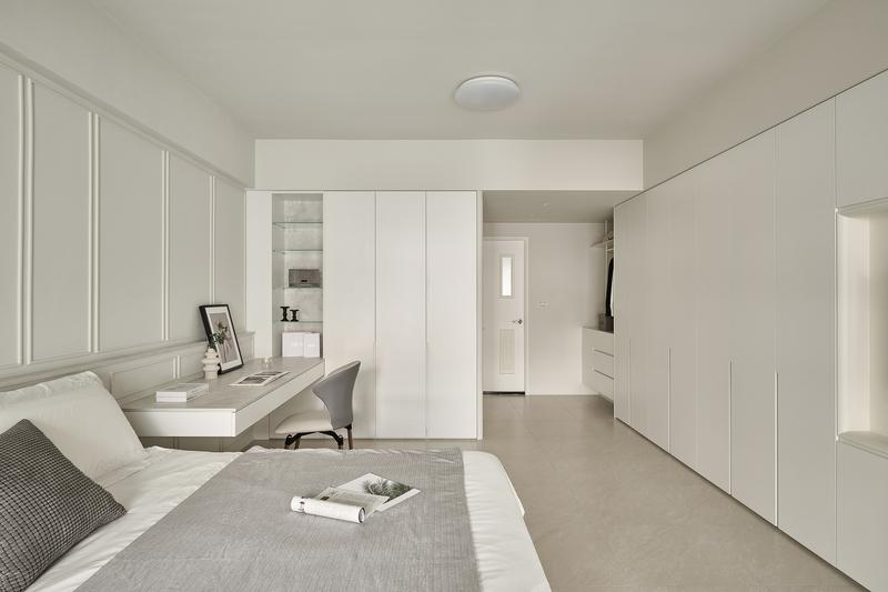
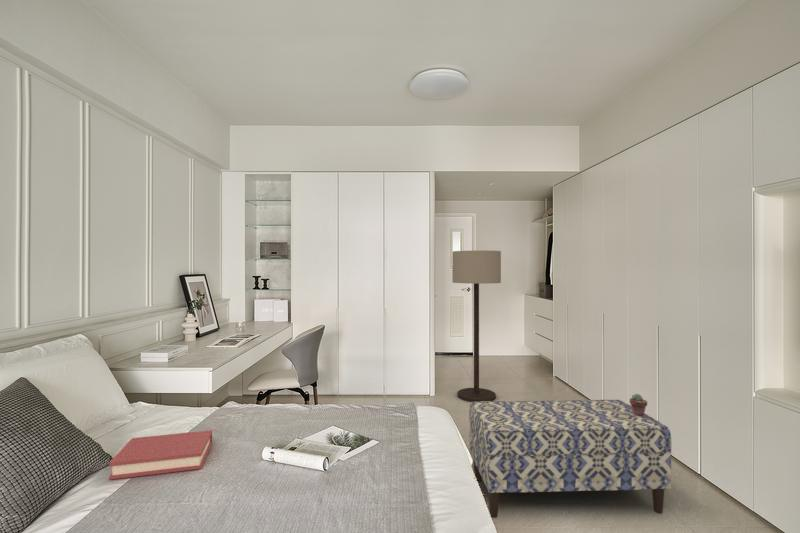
+ bench (561, 453)
+ potted succulent (638, 404)
+ hardback book (165, 452)
+ floor lamp (476, 323)
